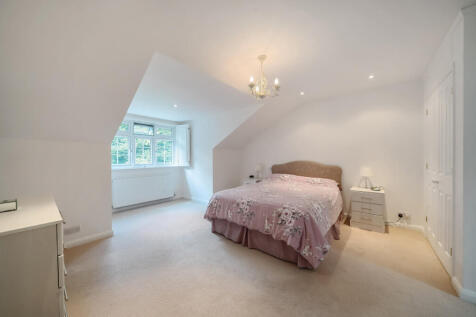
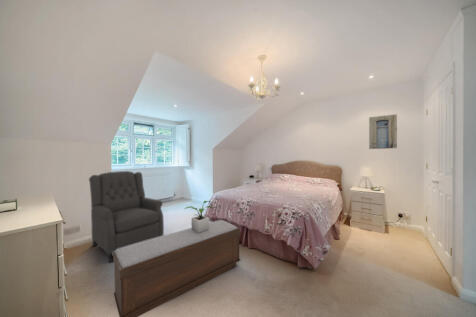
+ wall art (382, 132)
+ potted plant (201, 216)
+ chair (126, 208)
+ bench (185, 257)
